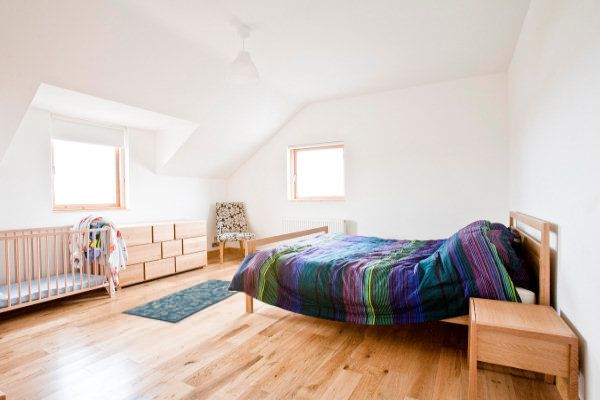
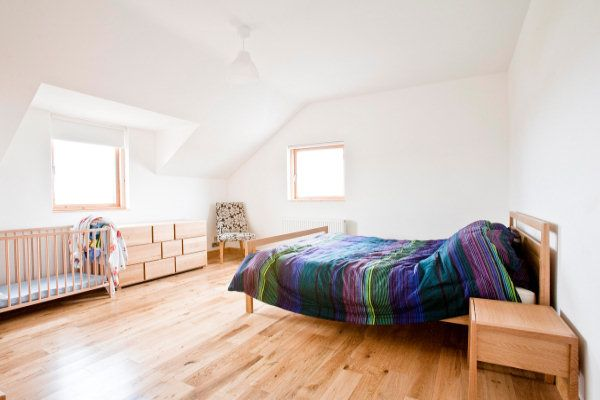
- rug (197, 296)
